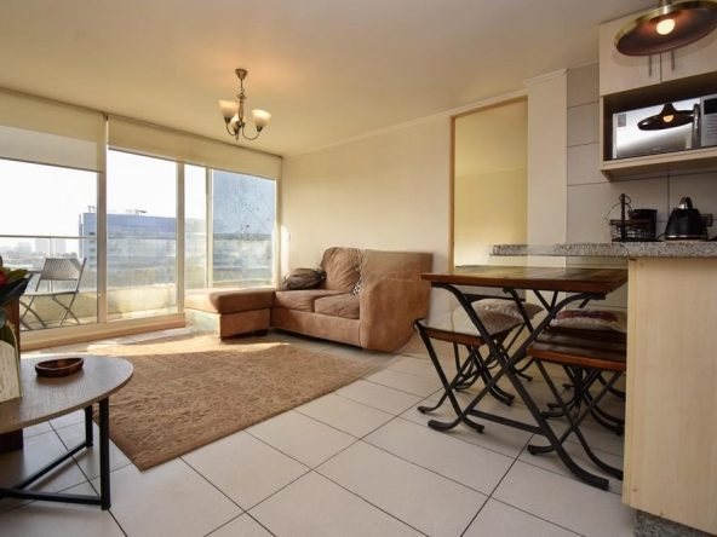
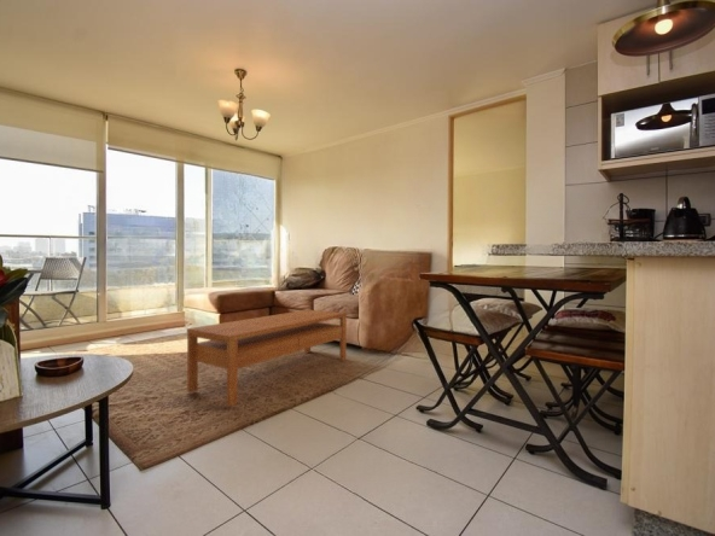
+ coffee table (278, 346)
